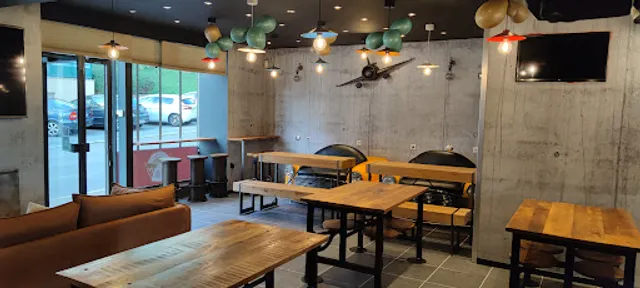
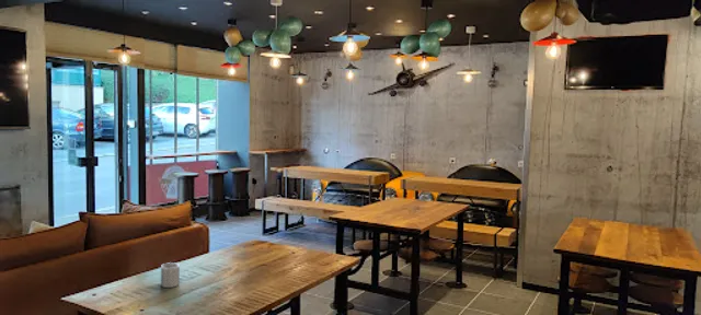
+ mug (171, 275)
